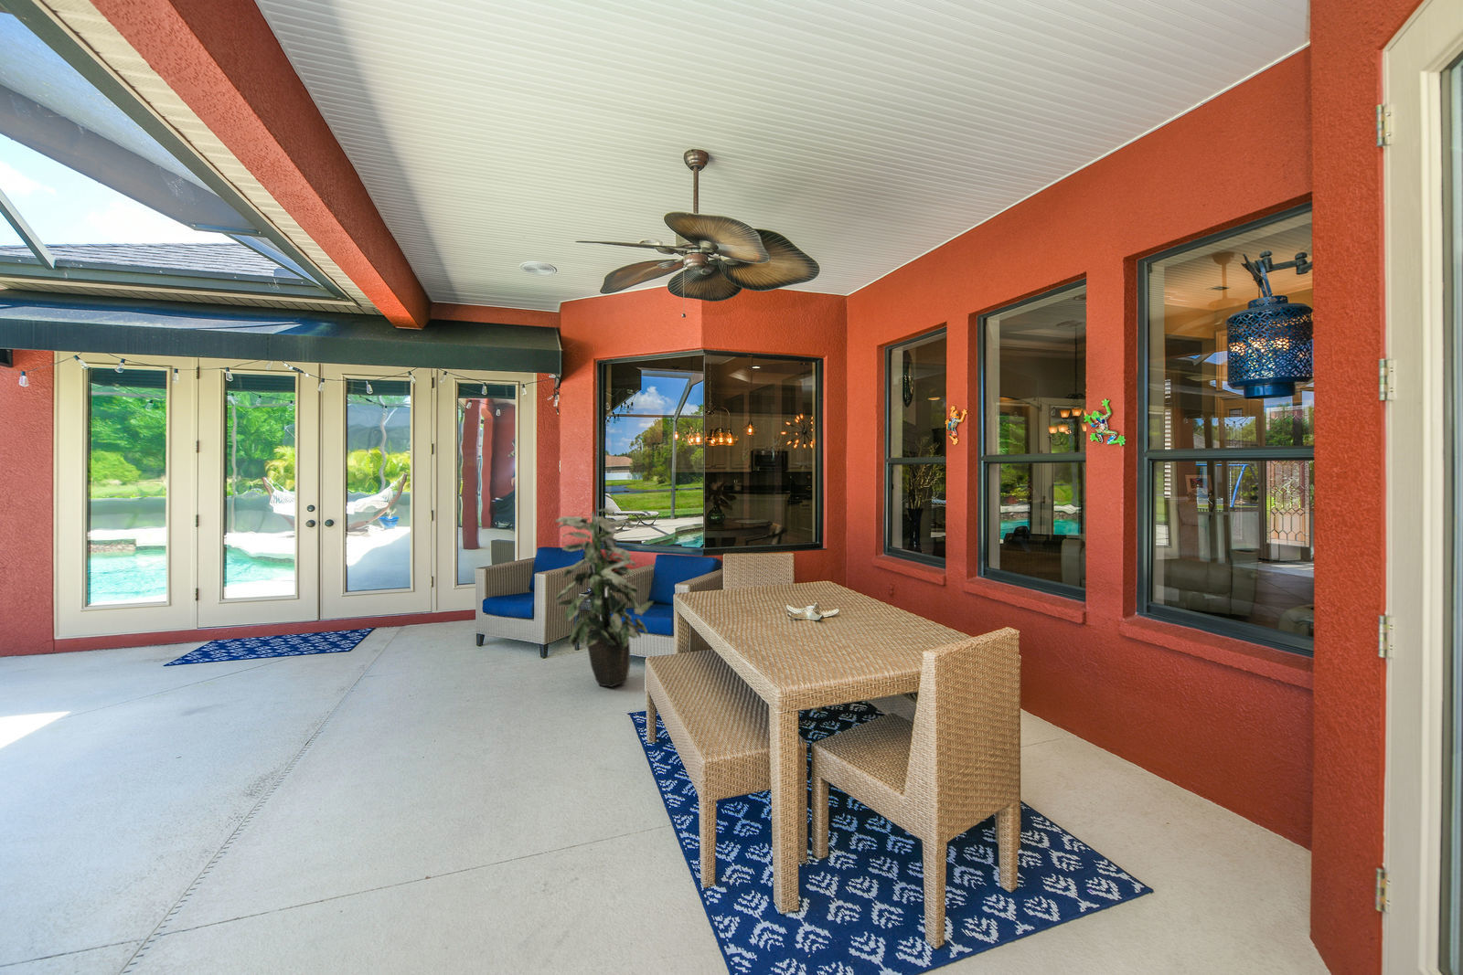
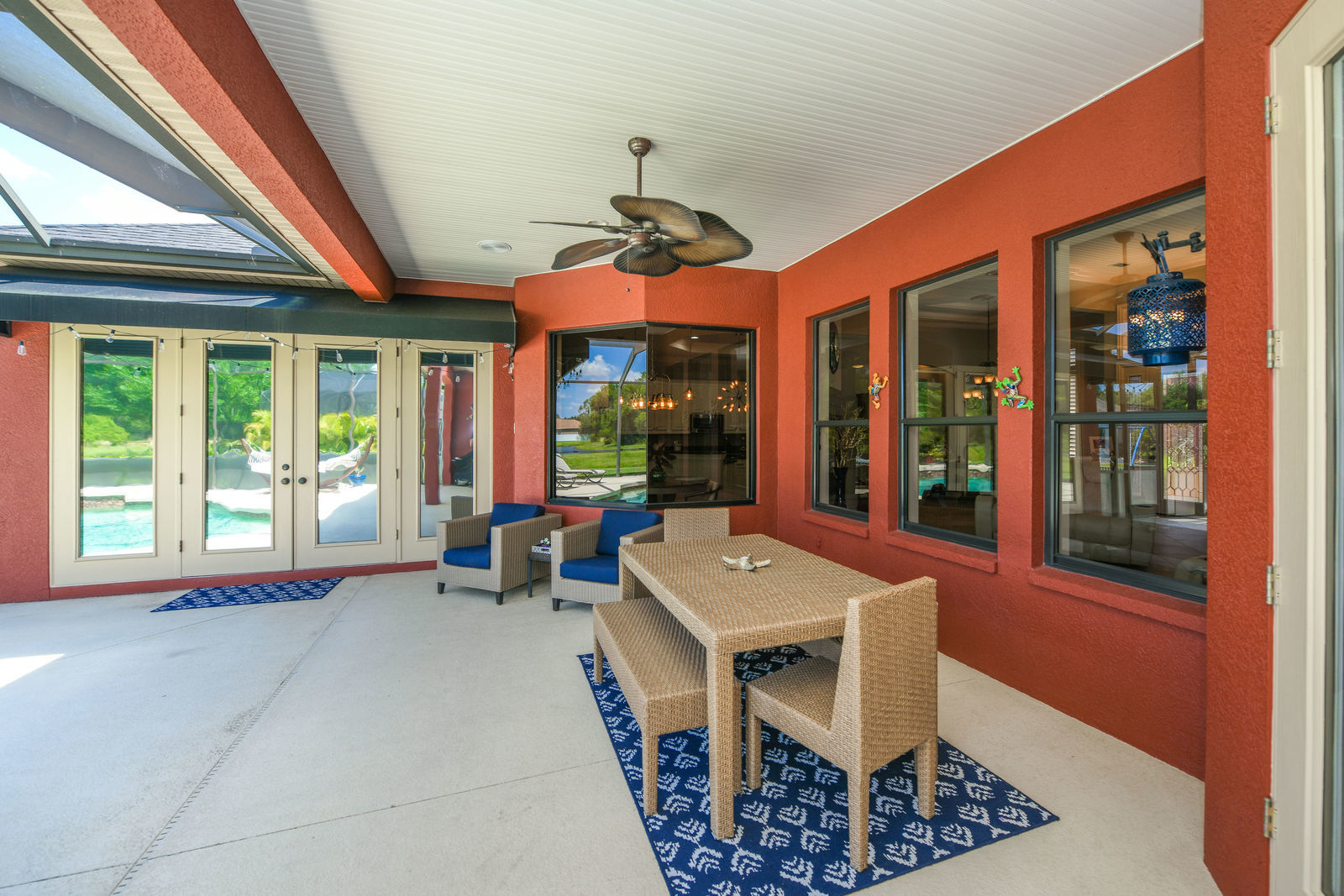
- indoor plant (602, 596)
